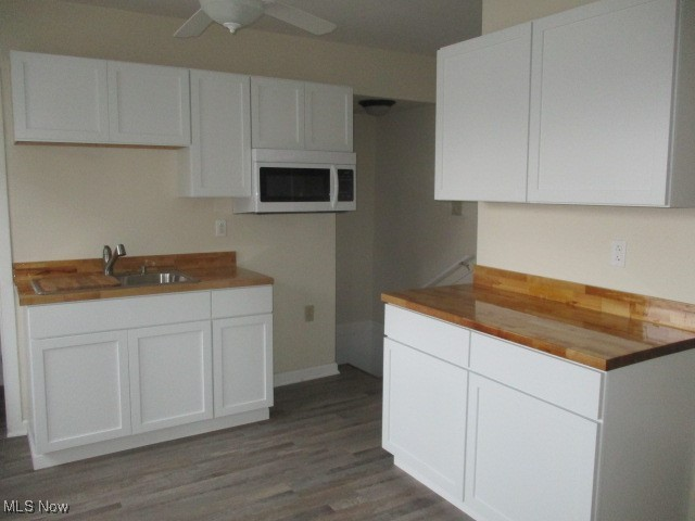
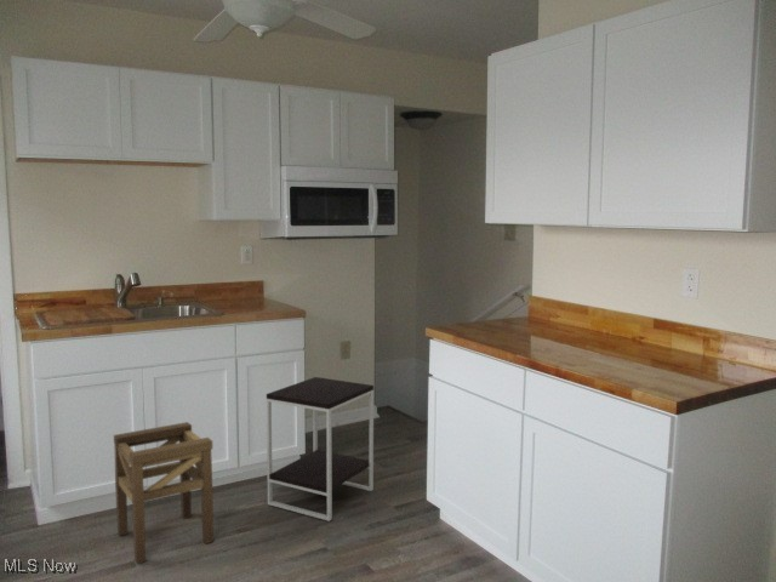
+ side table (316, 444)
+ stool (164, 487)
